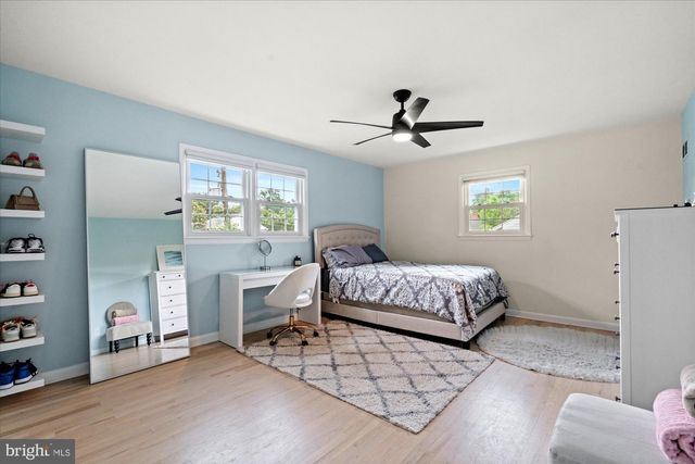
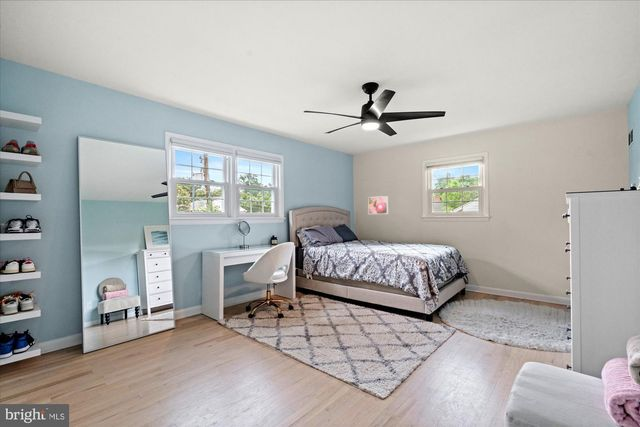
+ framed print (377, 205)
